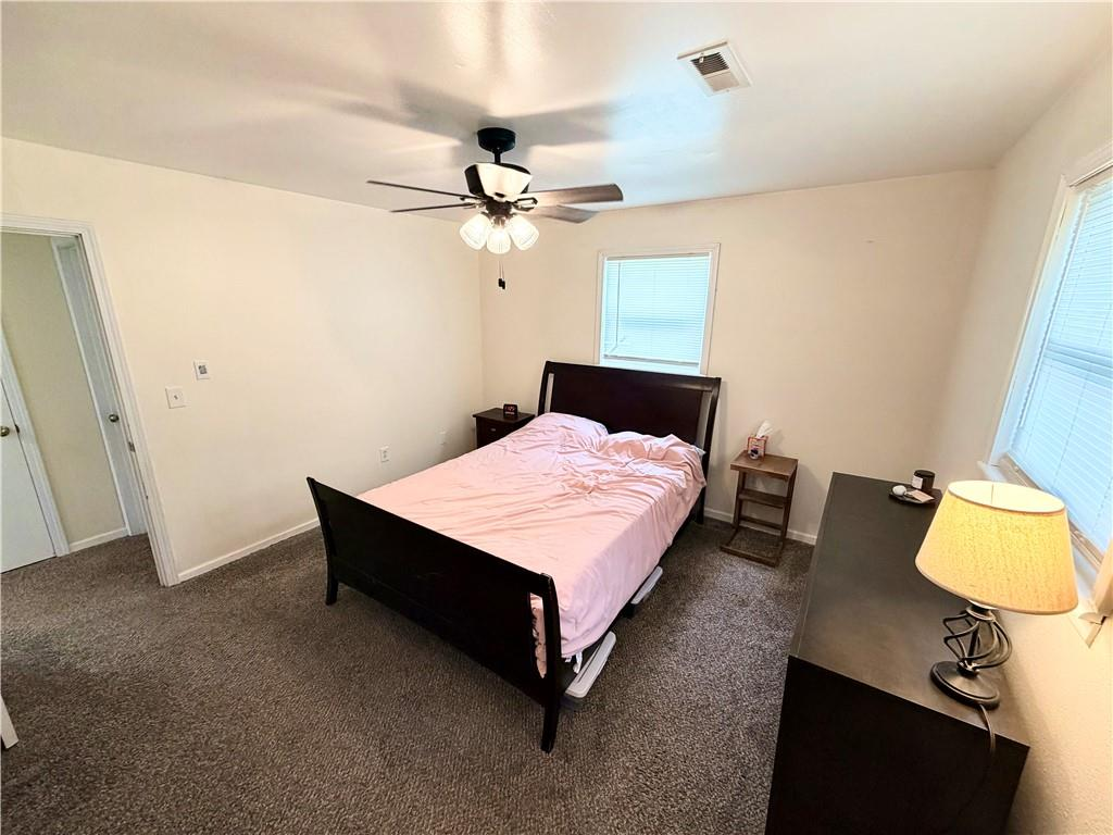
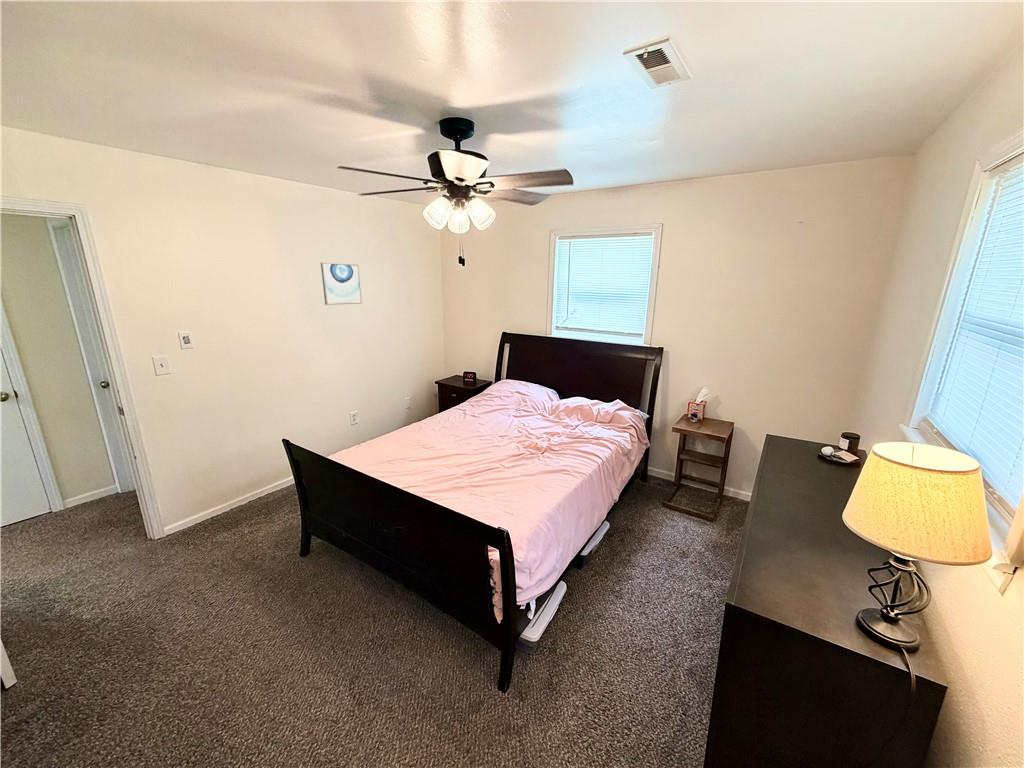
+ wall art (342, 284)
